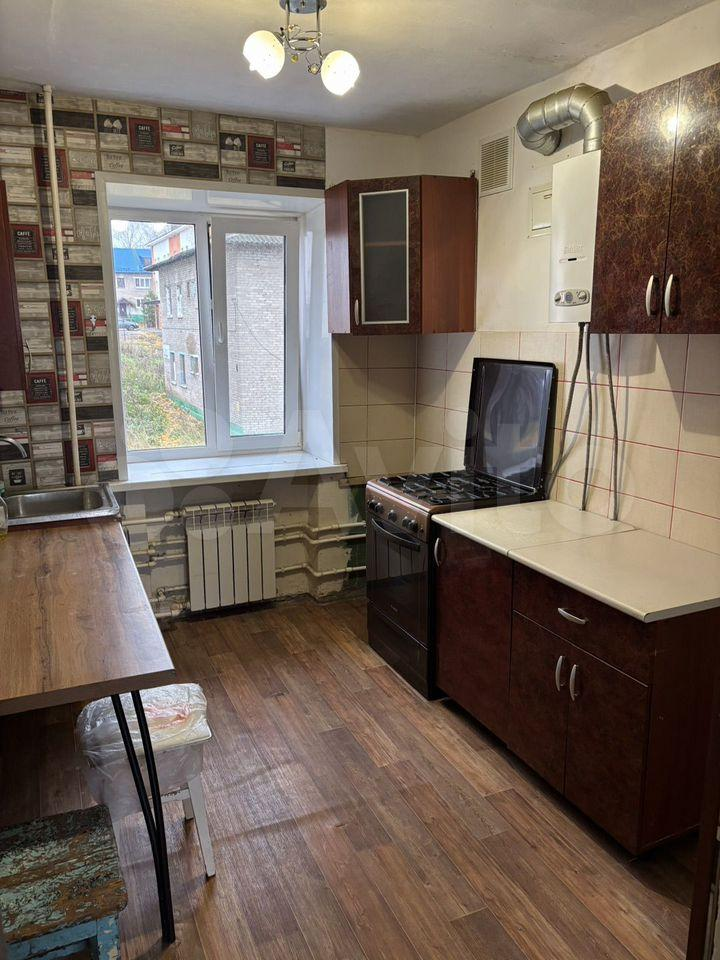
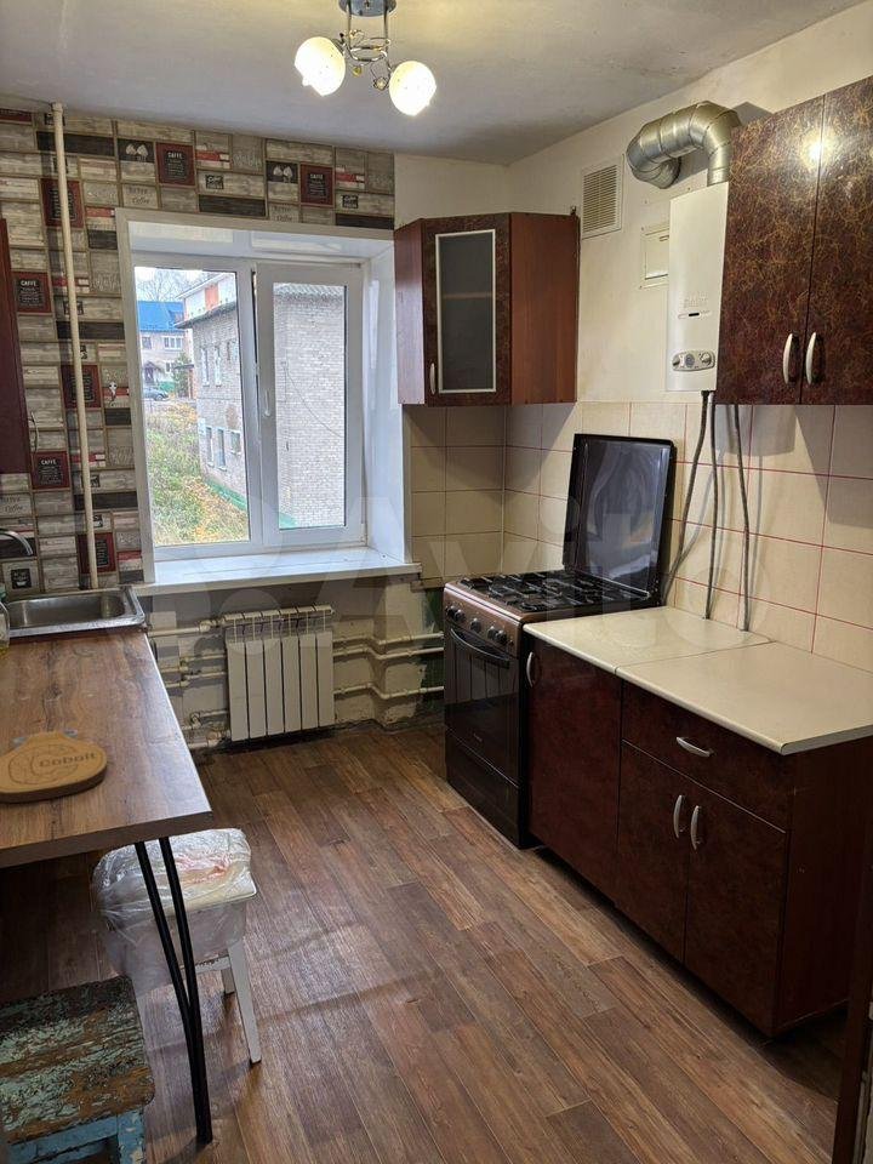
+ key chain (46, 753)
